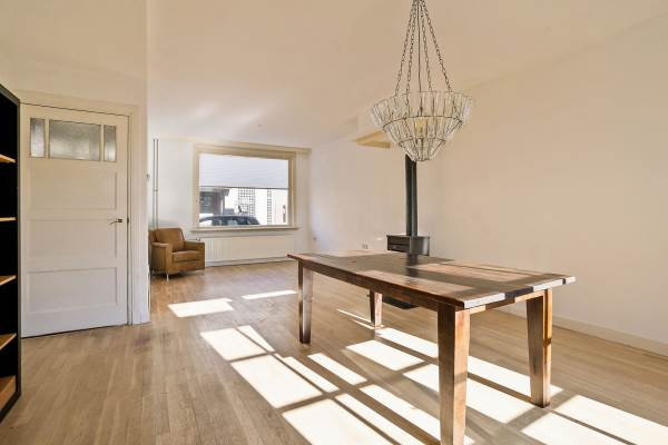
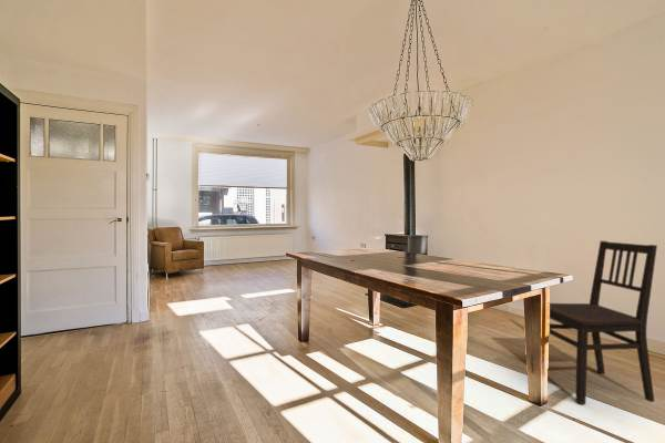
+ dining chair (591, 313)
